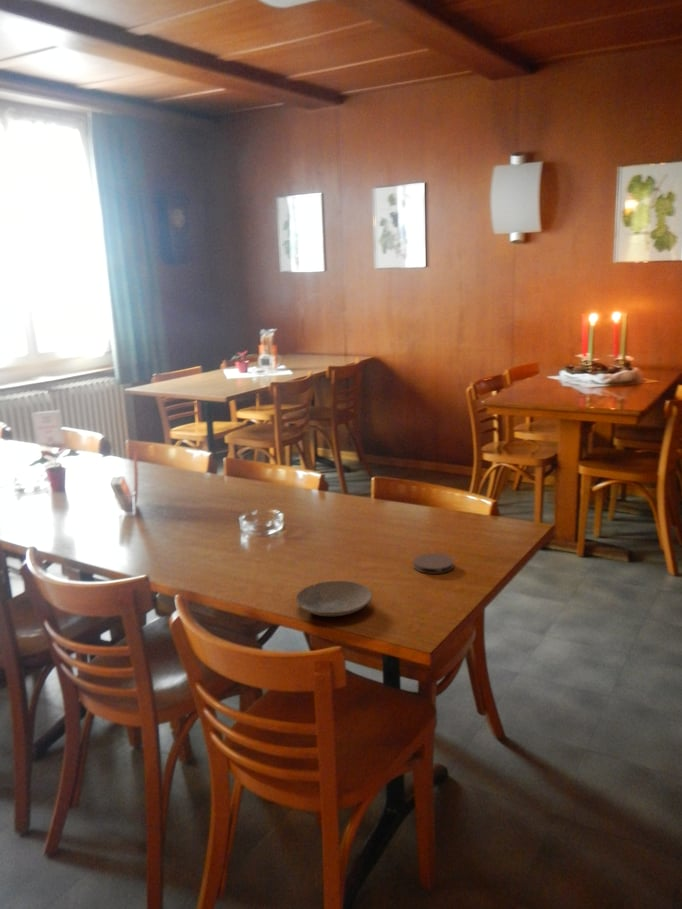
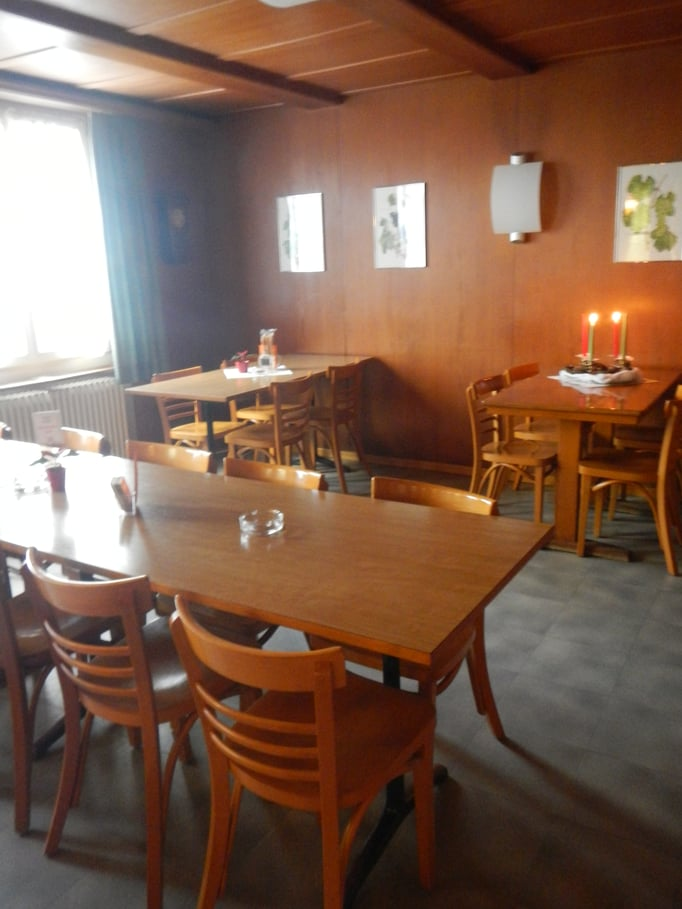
- plate (334, 601)
- coaster (433, 563)
